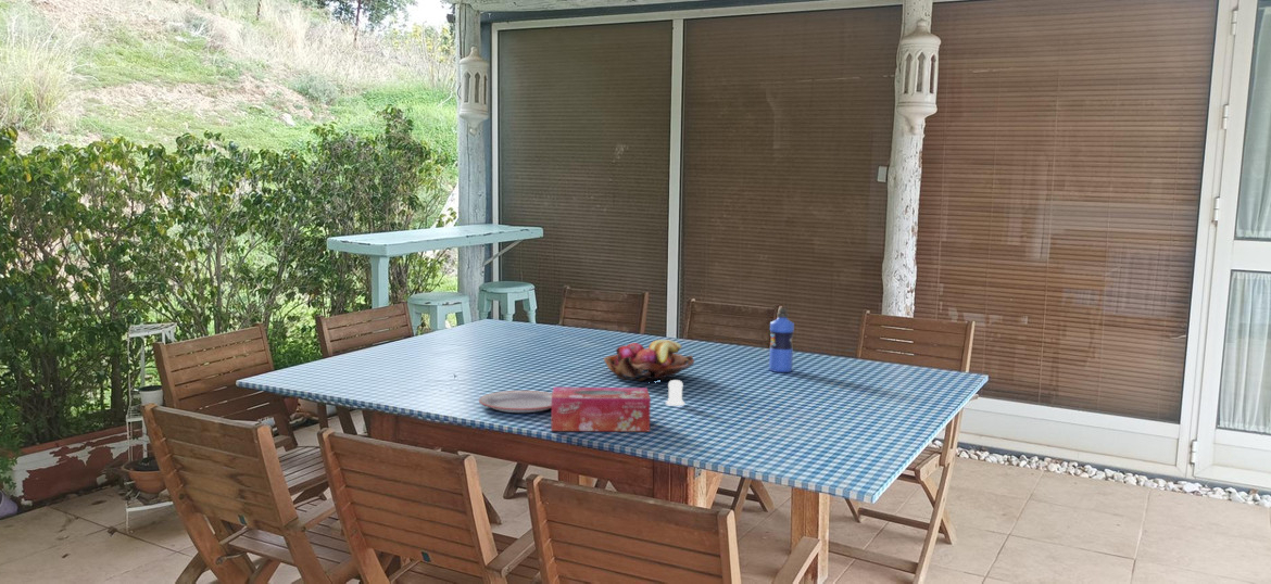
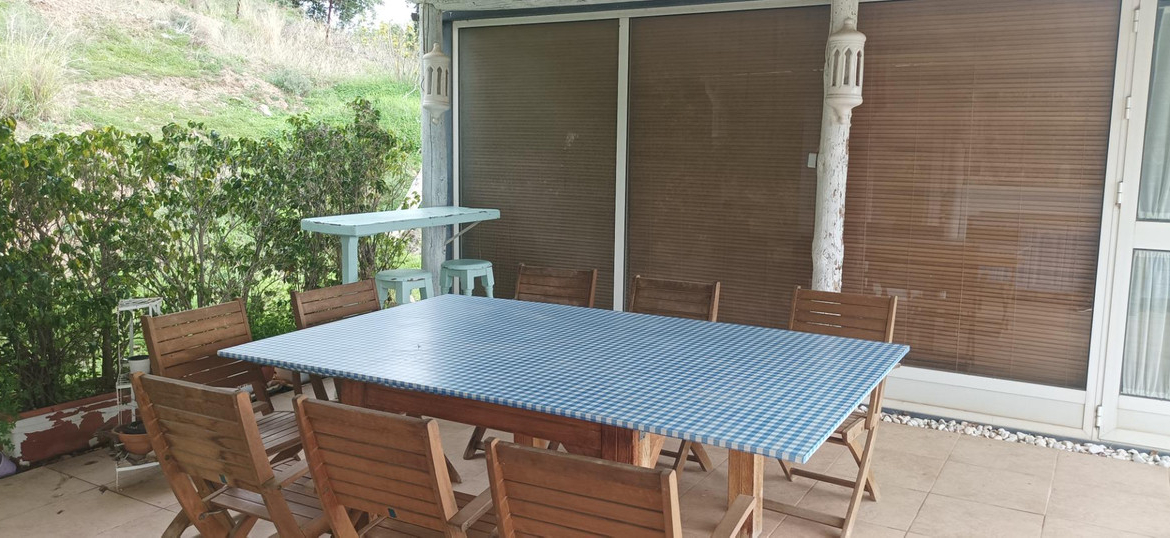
- water bottle (781, 339)
- salt shaker (675, 392)
- plate (521, 402)
- fruit basket (650, 358)
- tissue box (600, 408)
